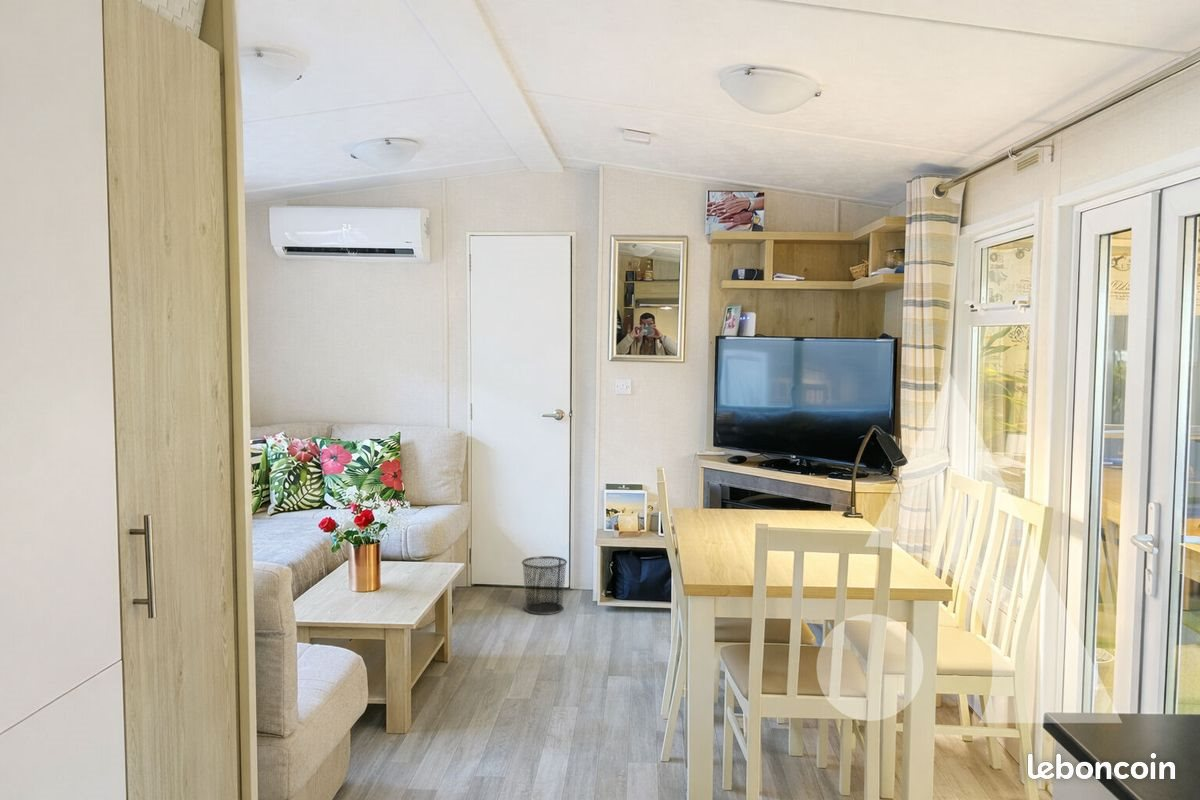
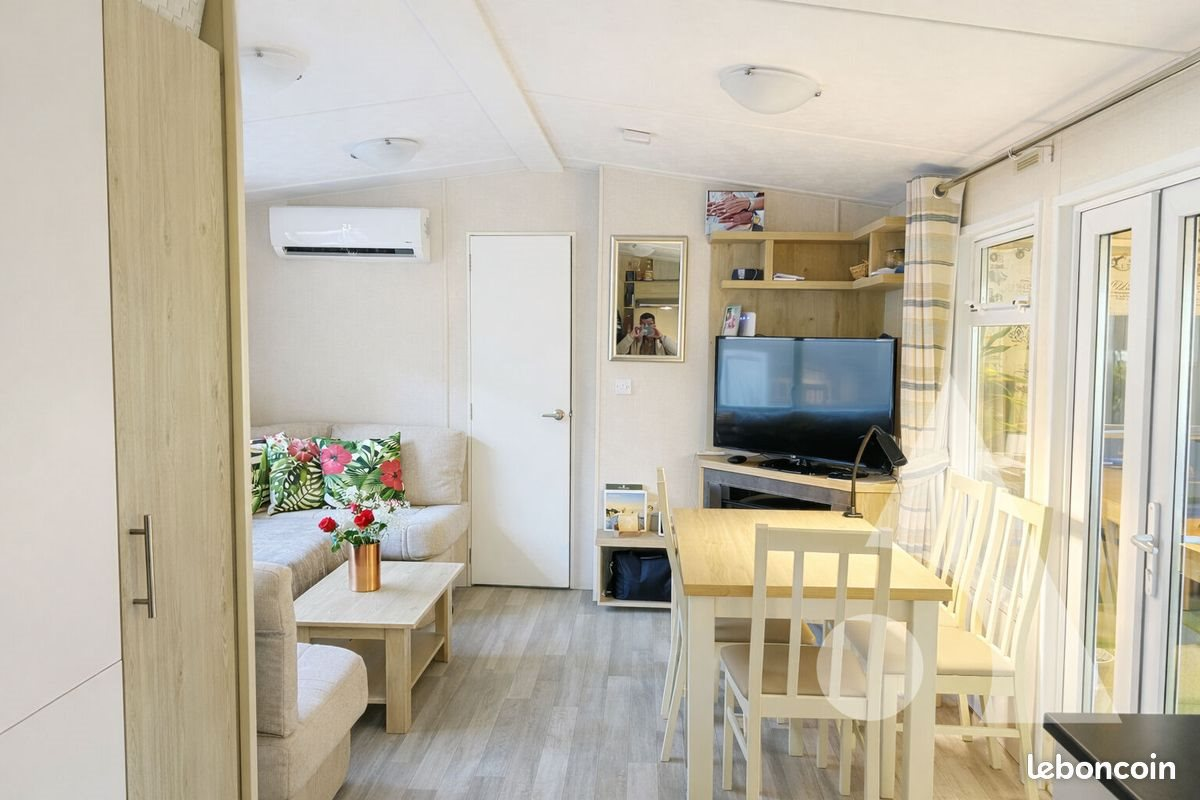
- waste bin (544, 585)
